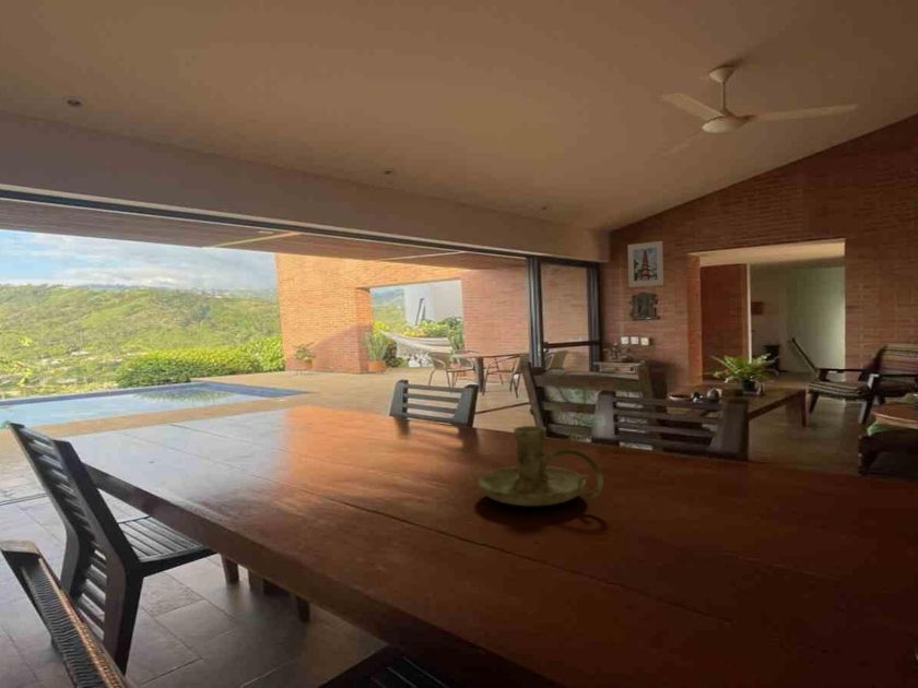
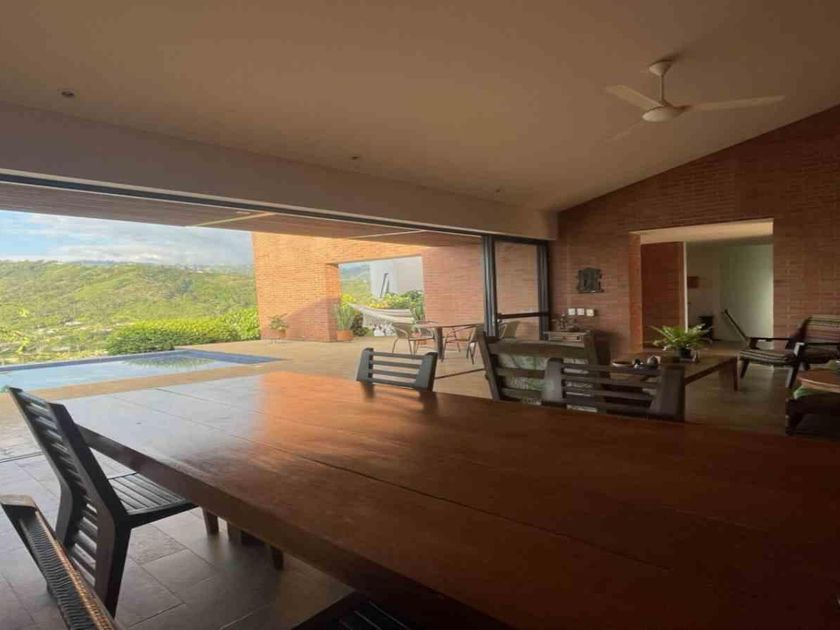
- candle holder (541, 464)
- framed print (645, 264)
